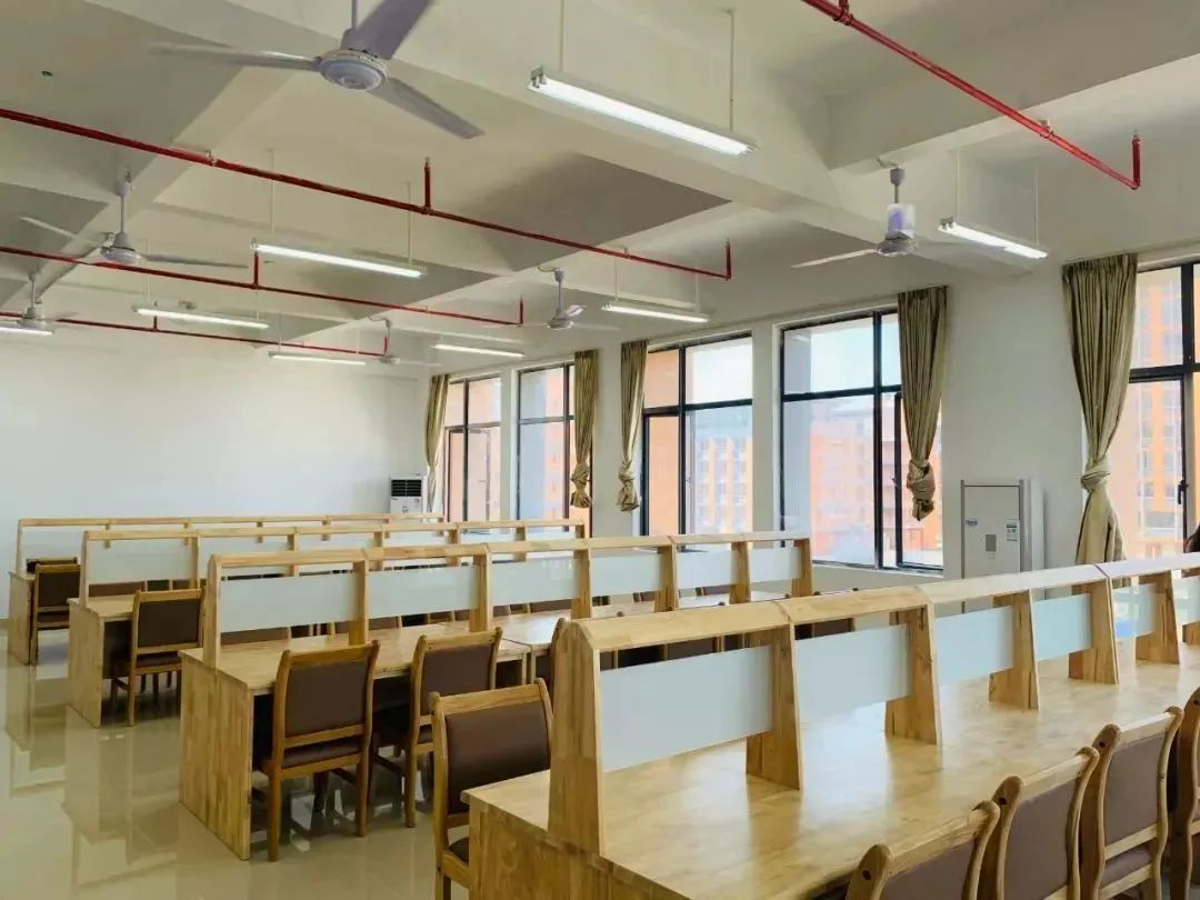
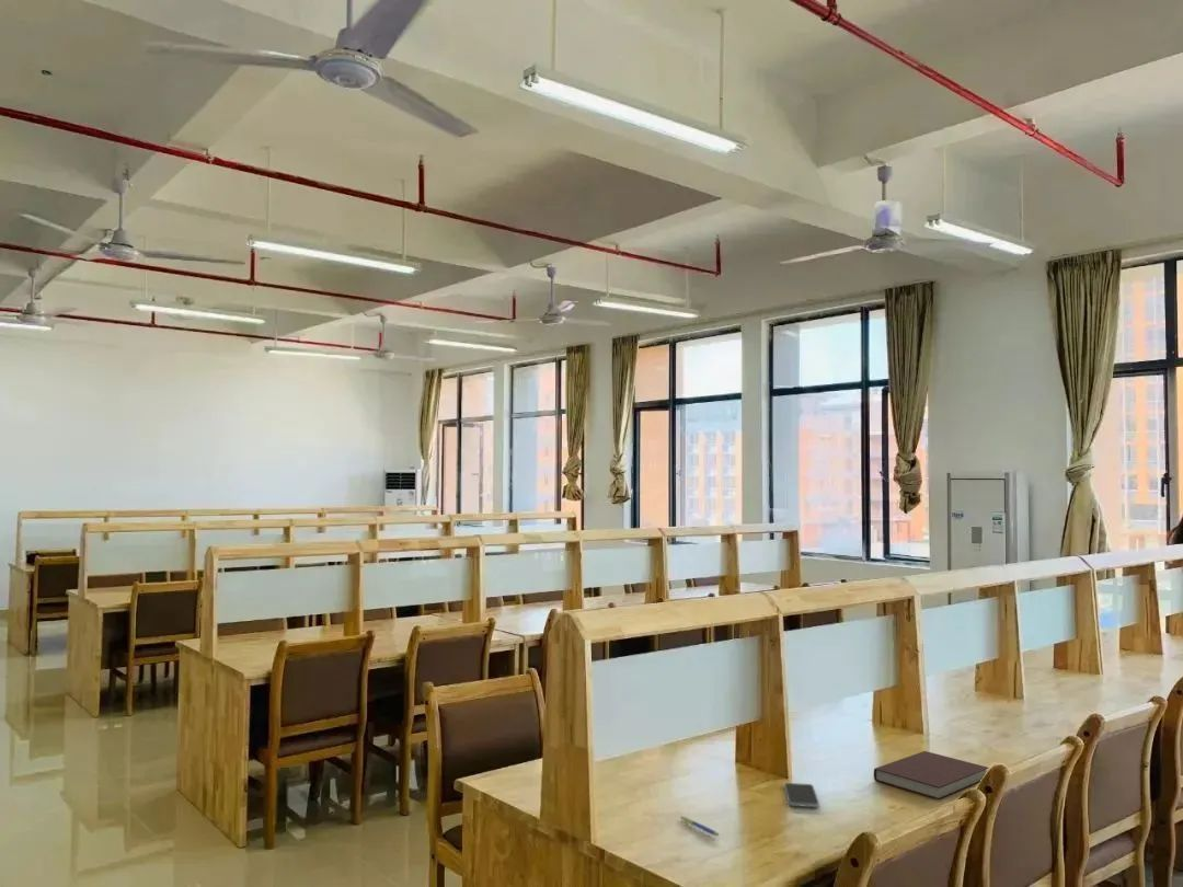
+ smartphone (801, 794)
+ pen (698, 825)
+ notebook (931, 773)
